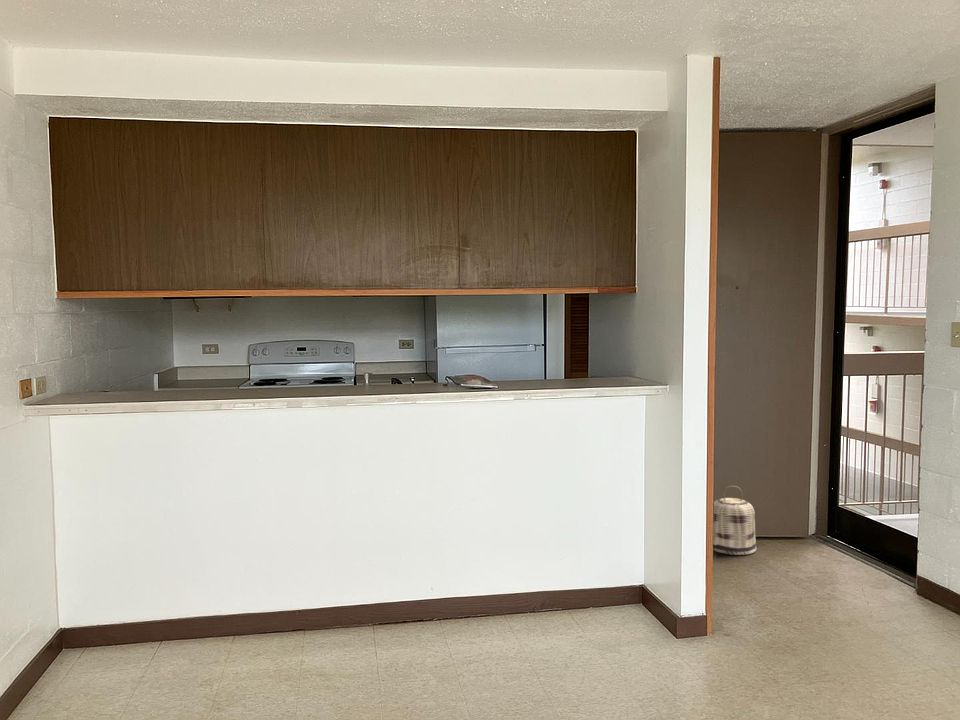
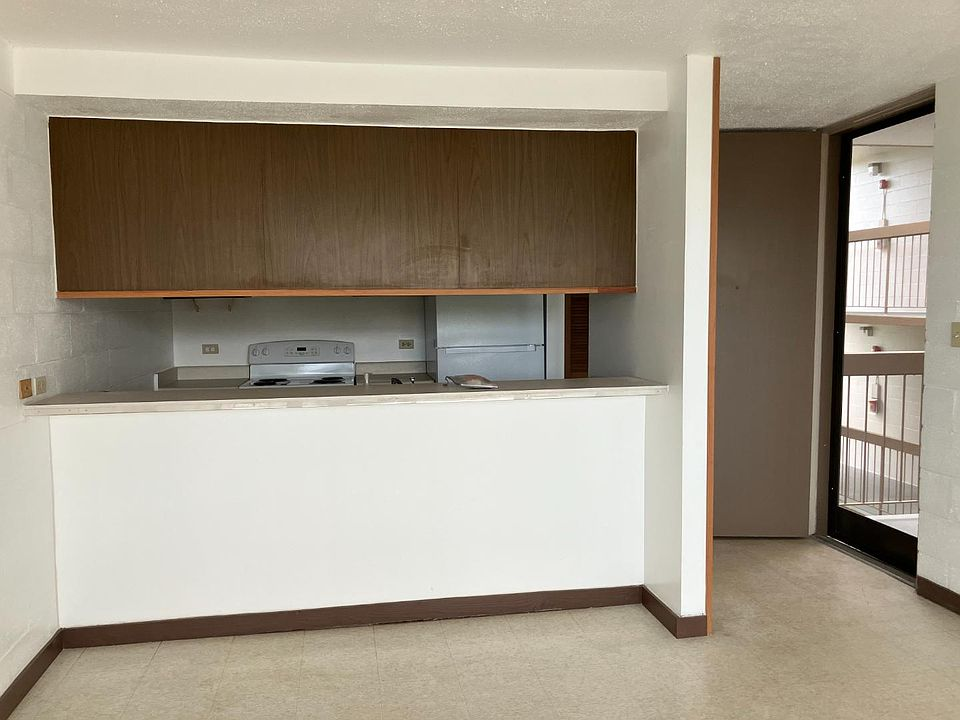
- basket (732, 516)
